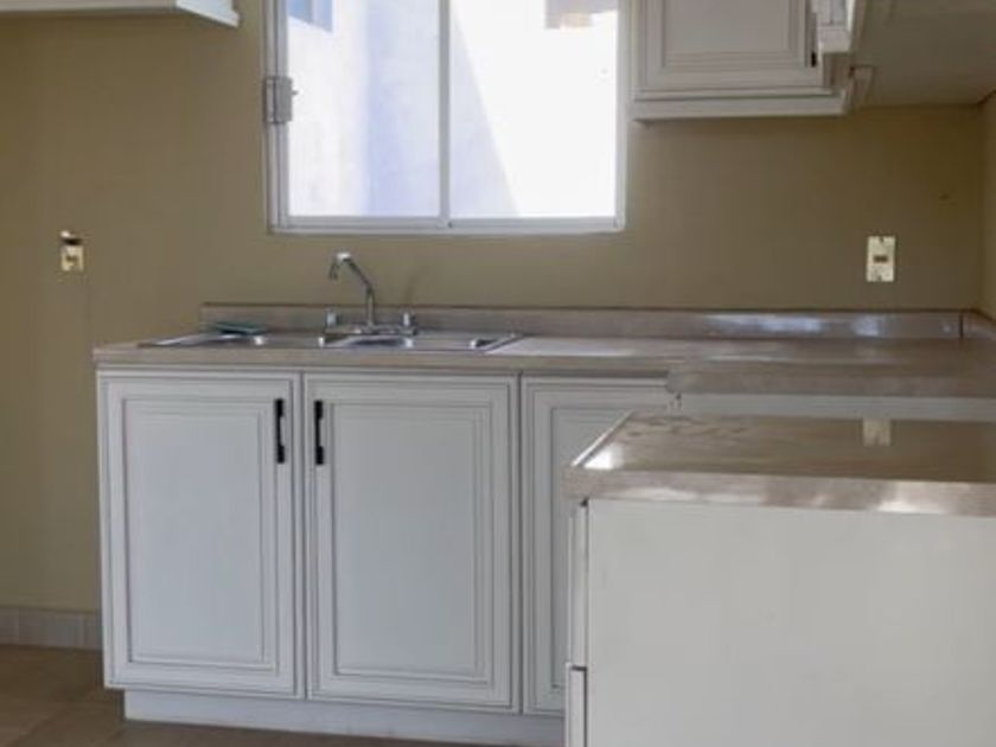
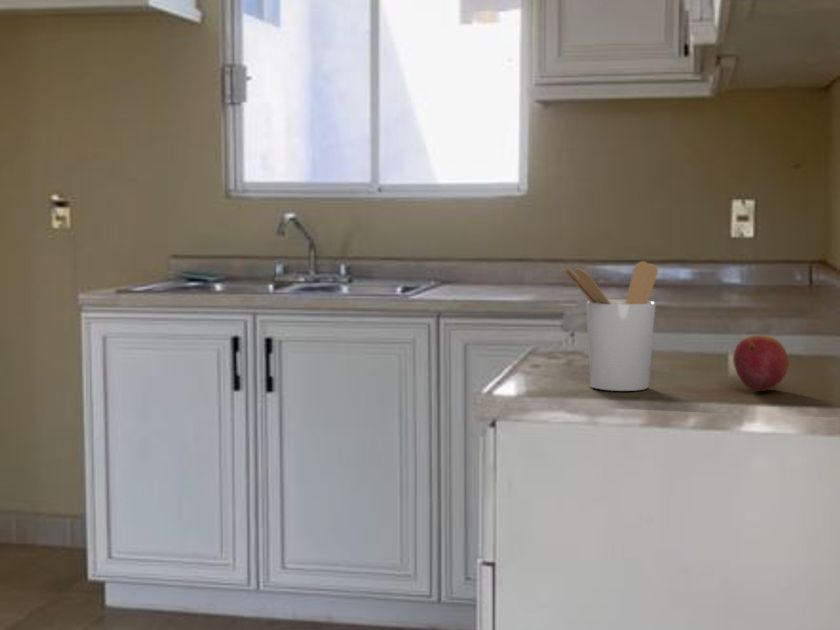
+ utensil holder (606, 324)
+ fruit (761, 362)
